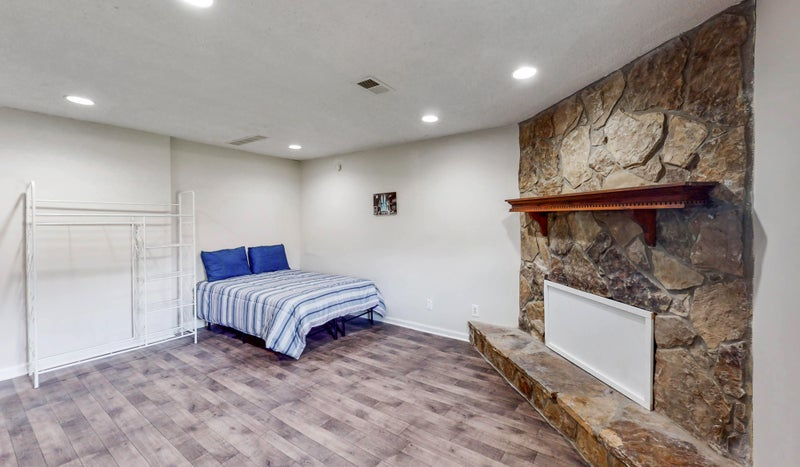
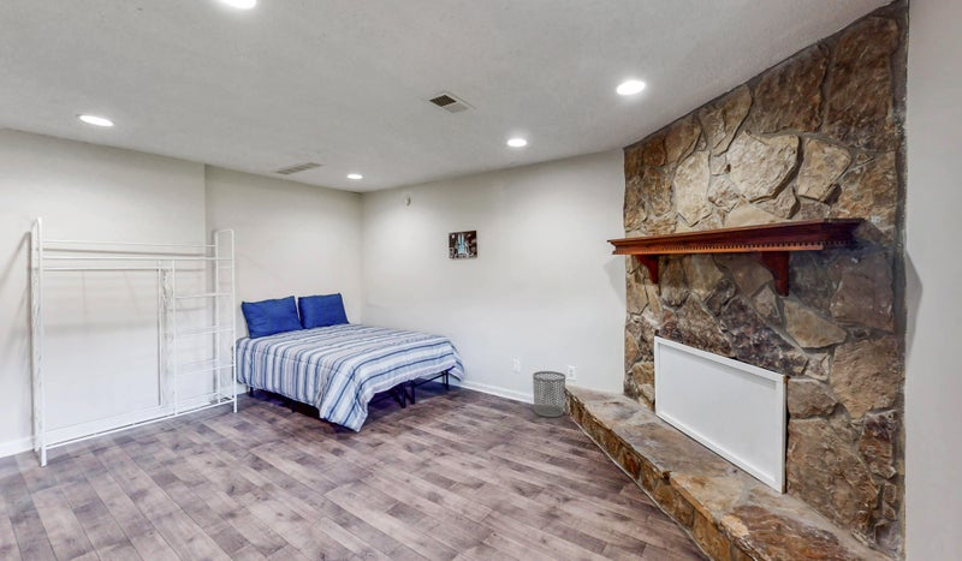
+ waste bin (548, 393)
